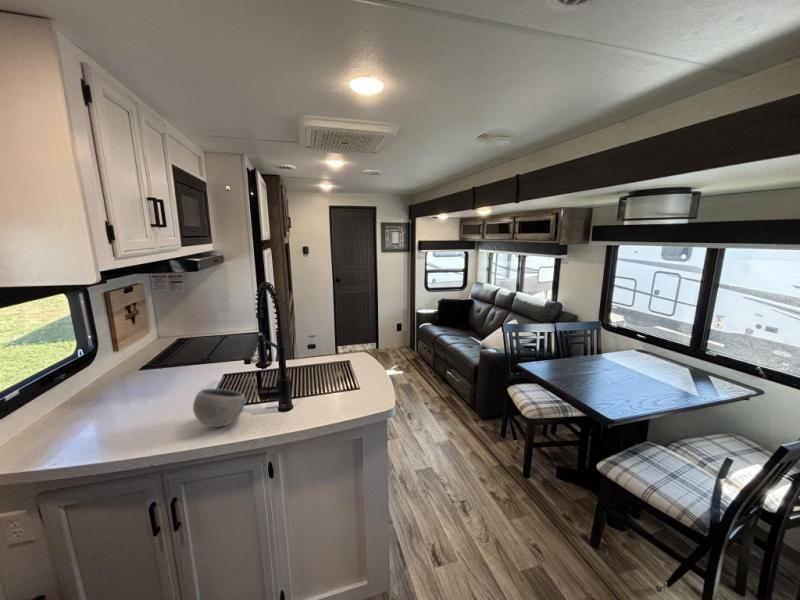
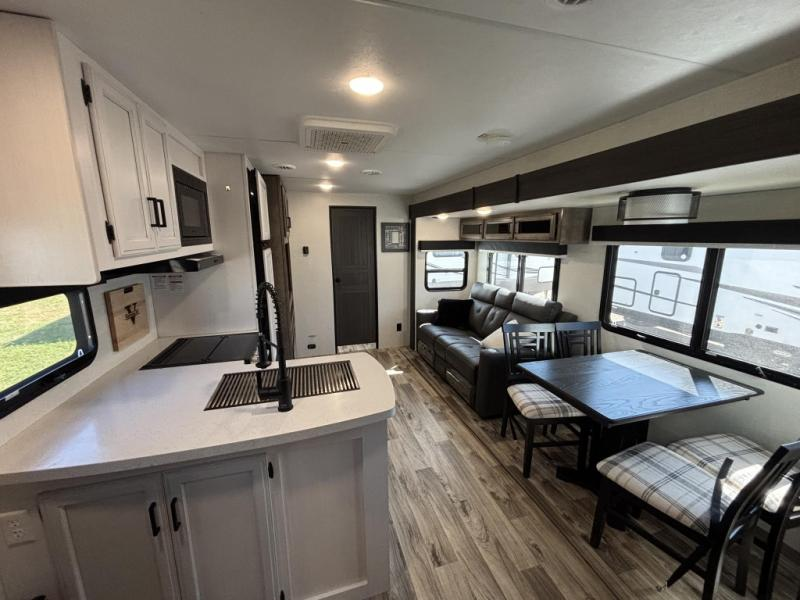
- bowl (220, 405)
